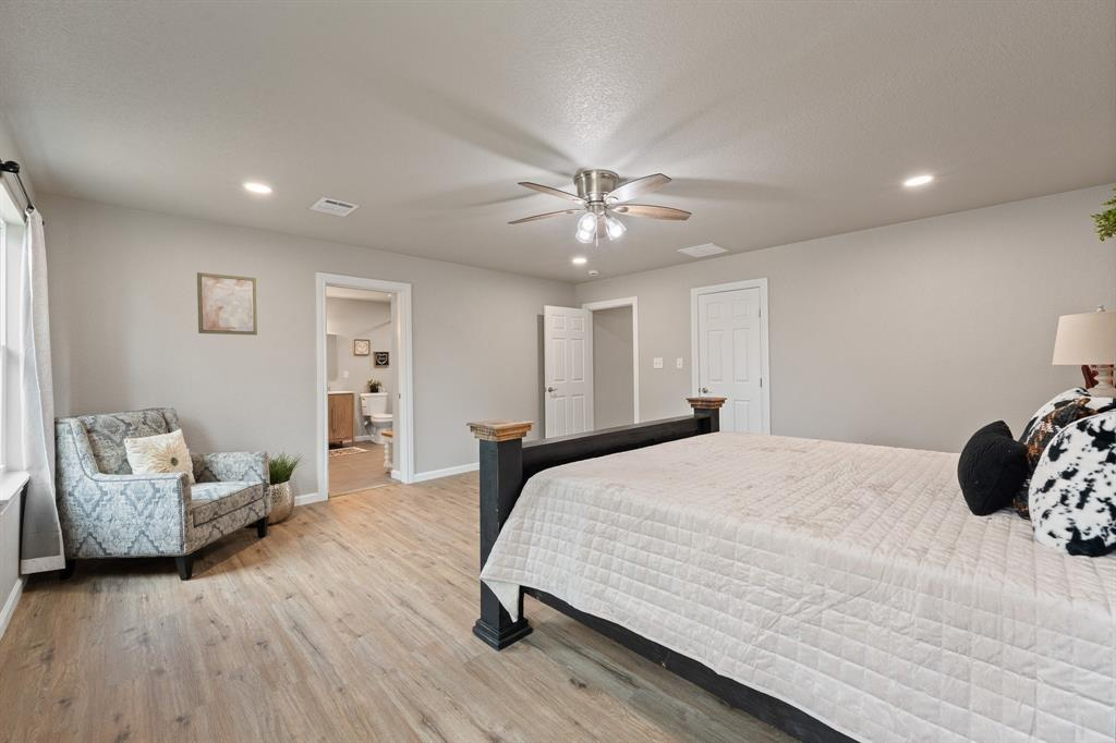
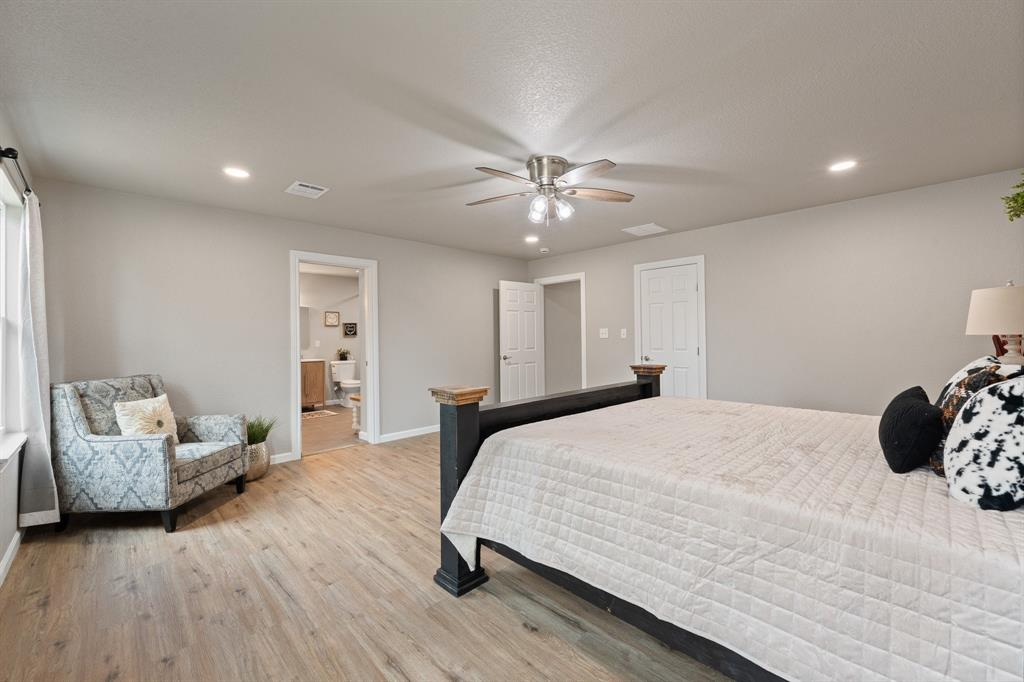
- wall art (228, 304)
